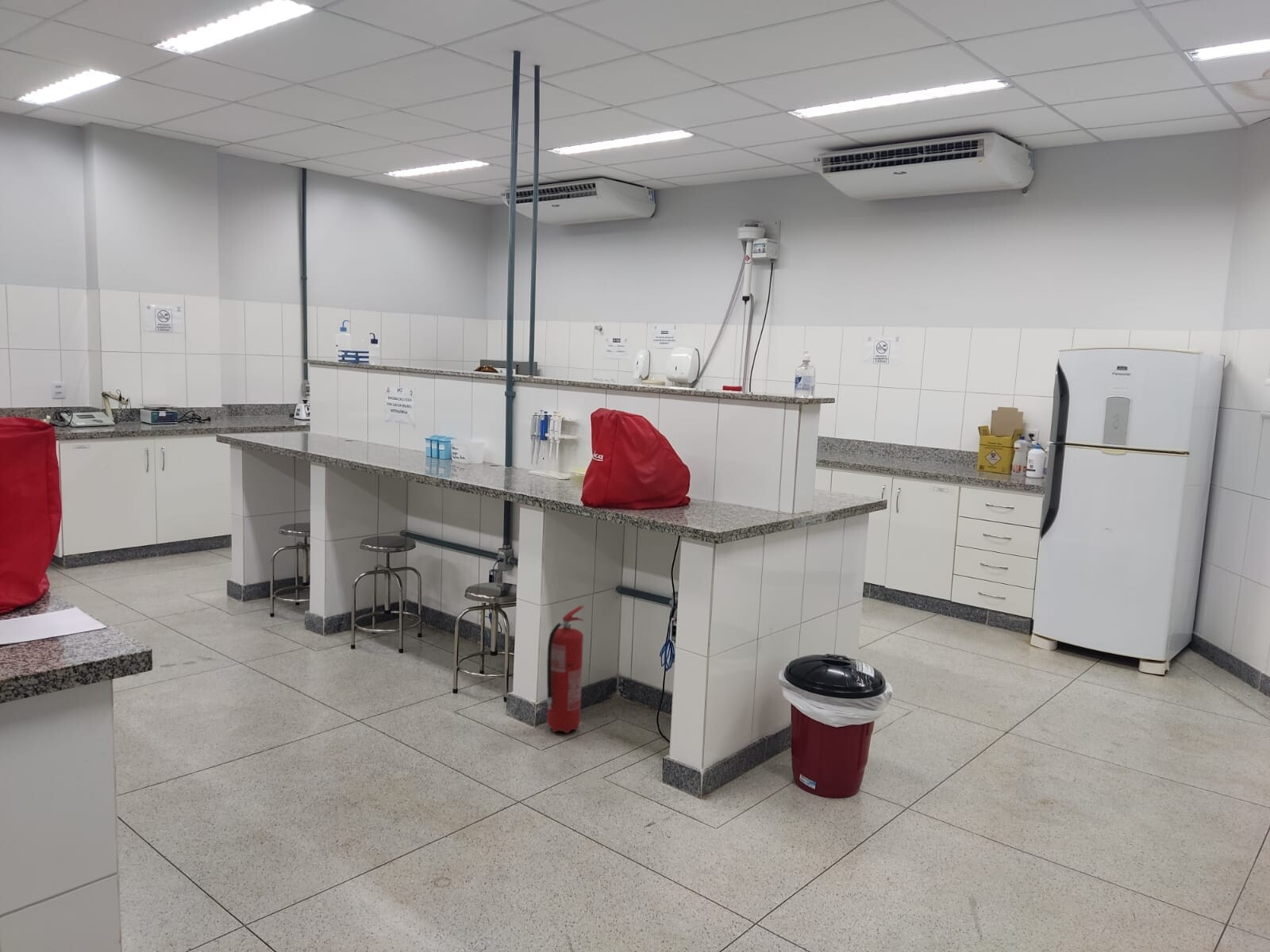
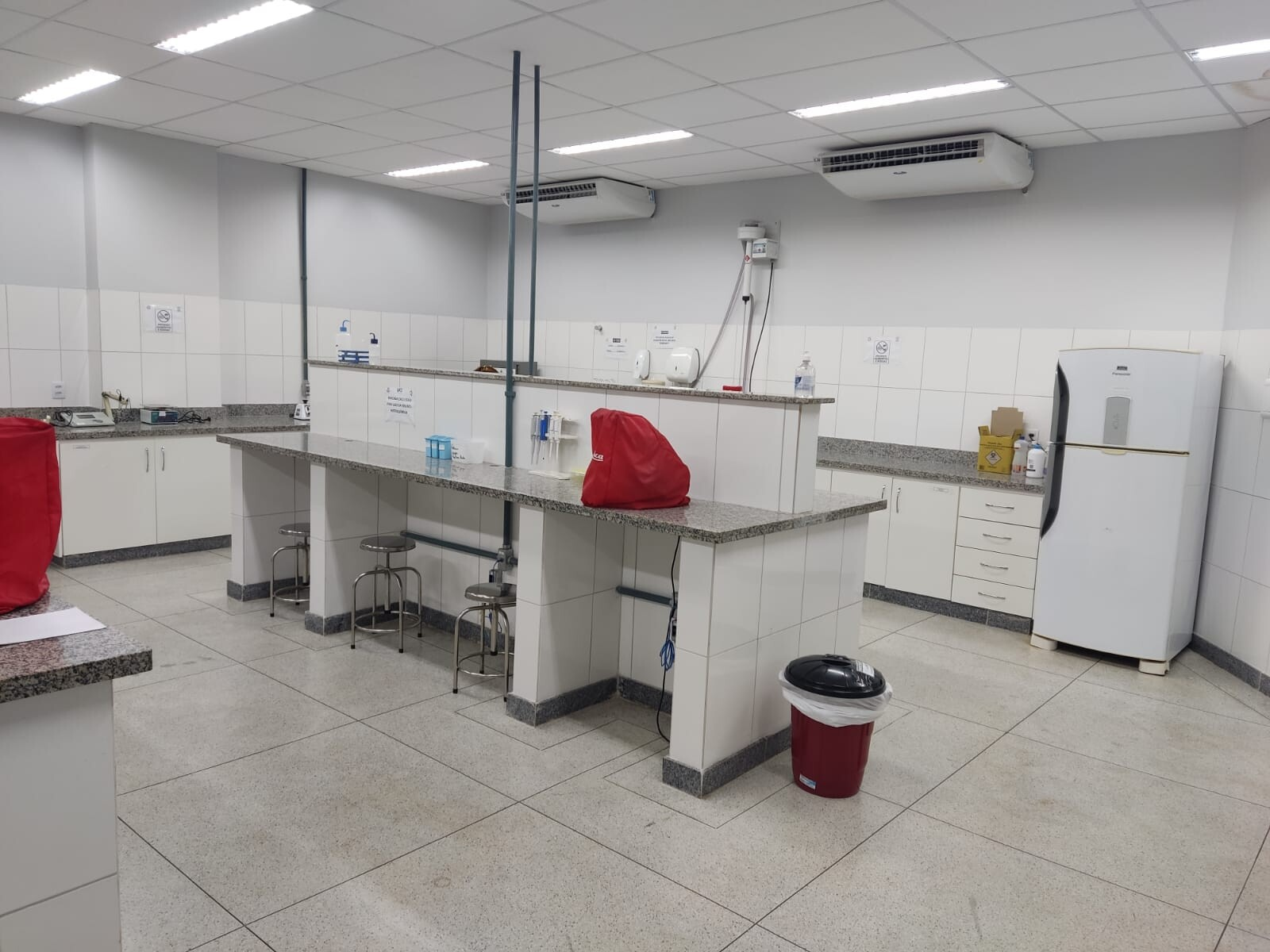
- fire extinguisher (564, 670)
